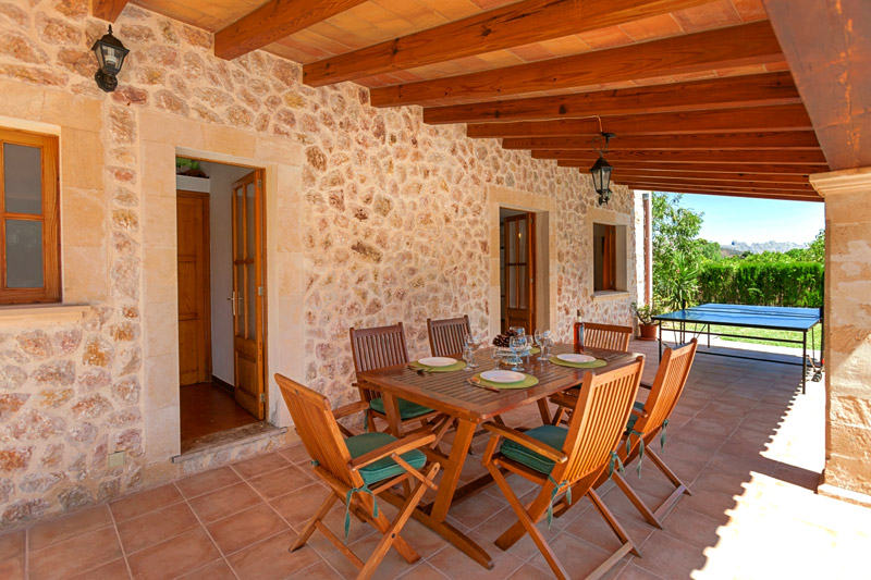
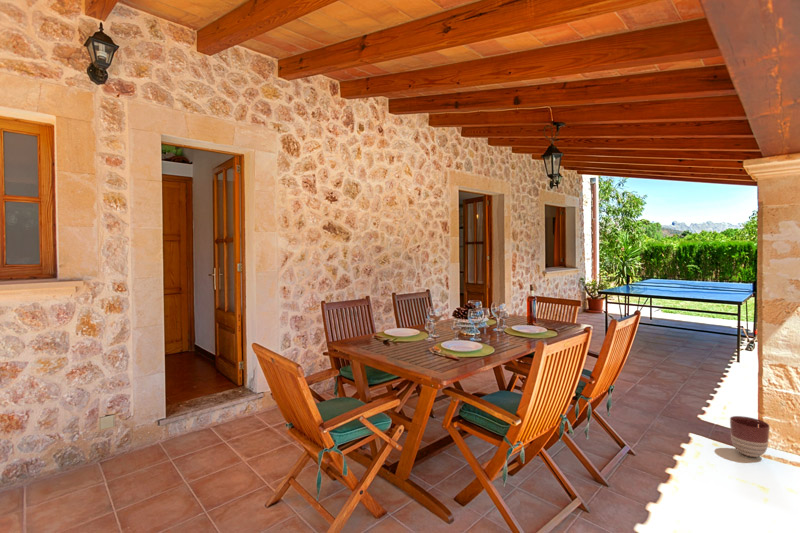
+ planter (749, 438)
